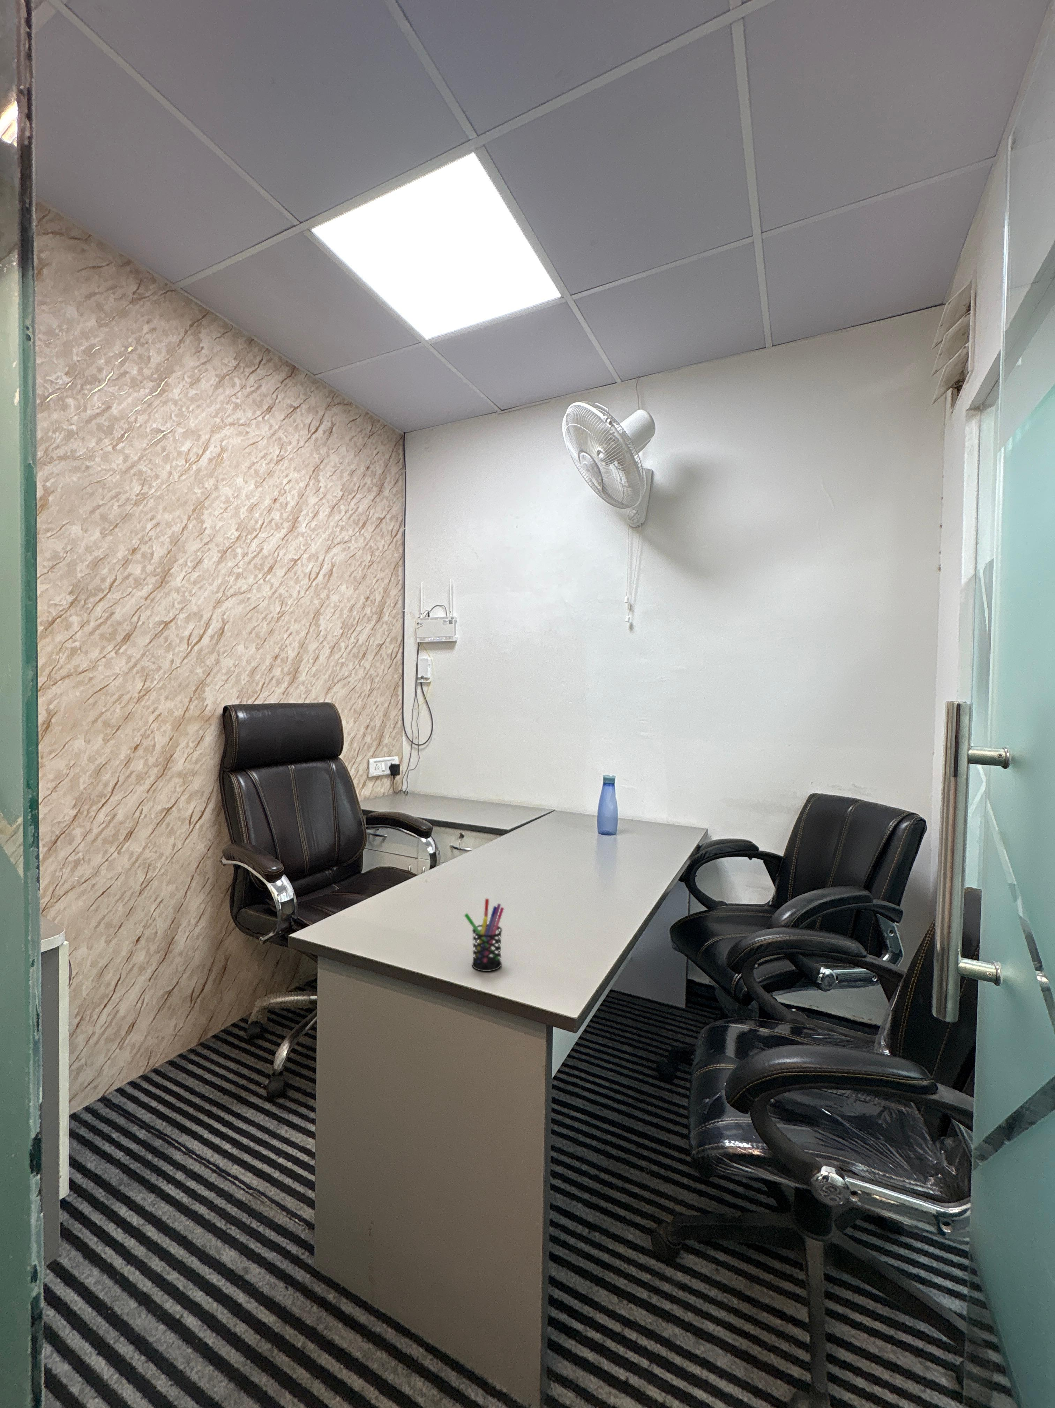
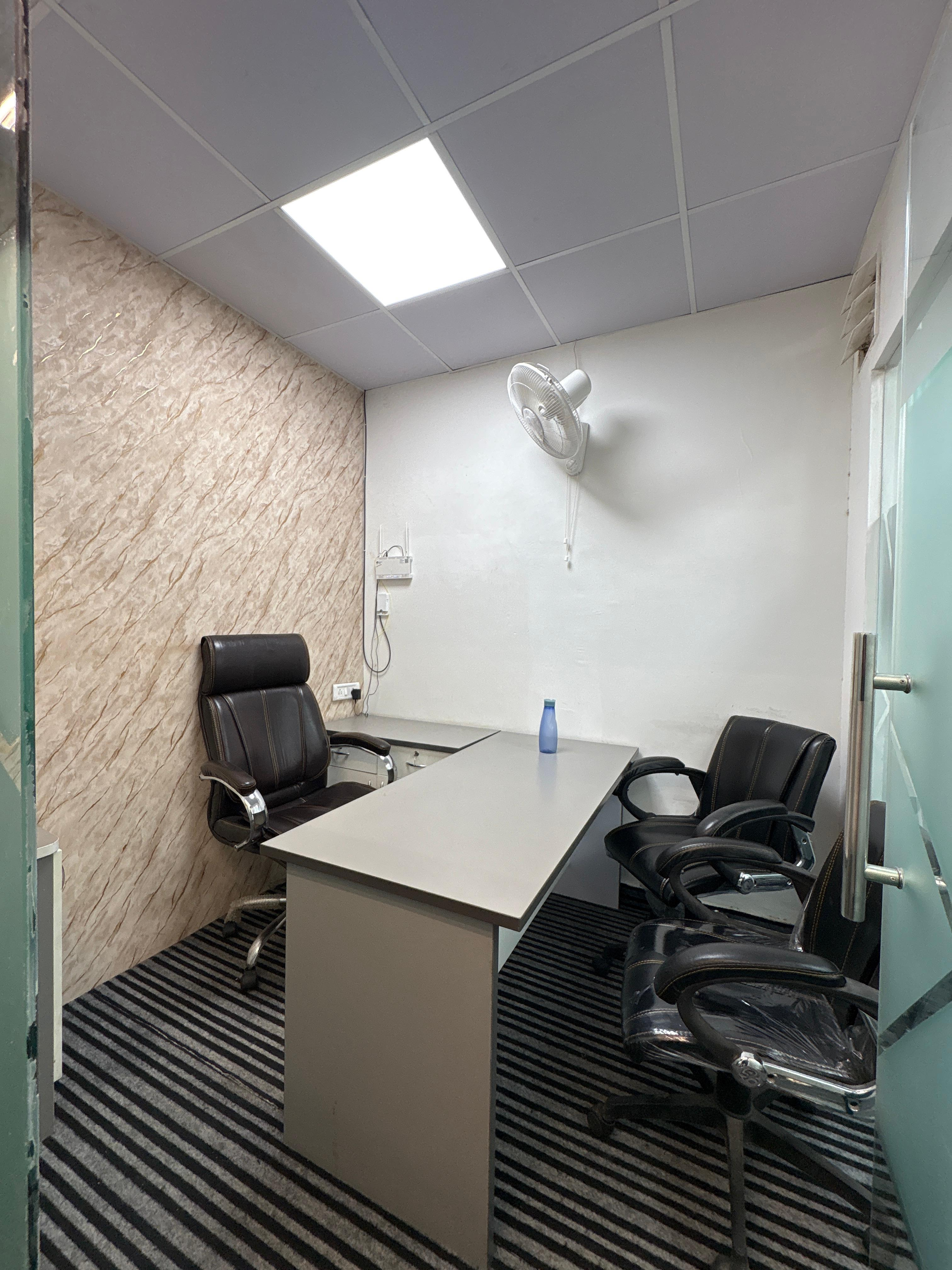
- pen holder (483, 933)
